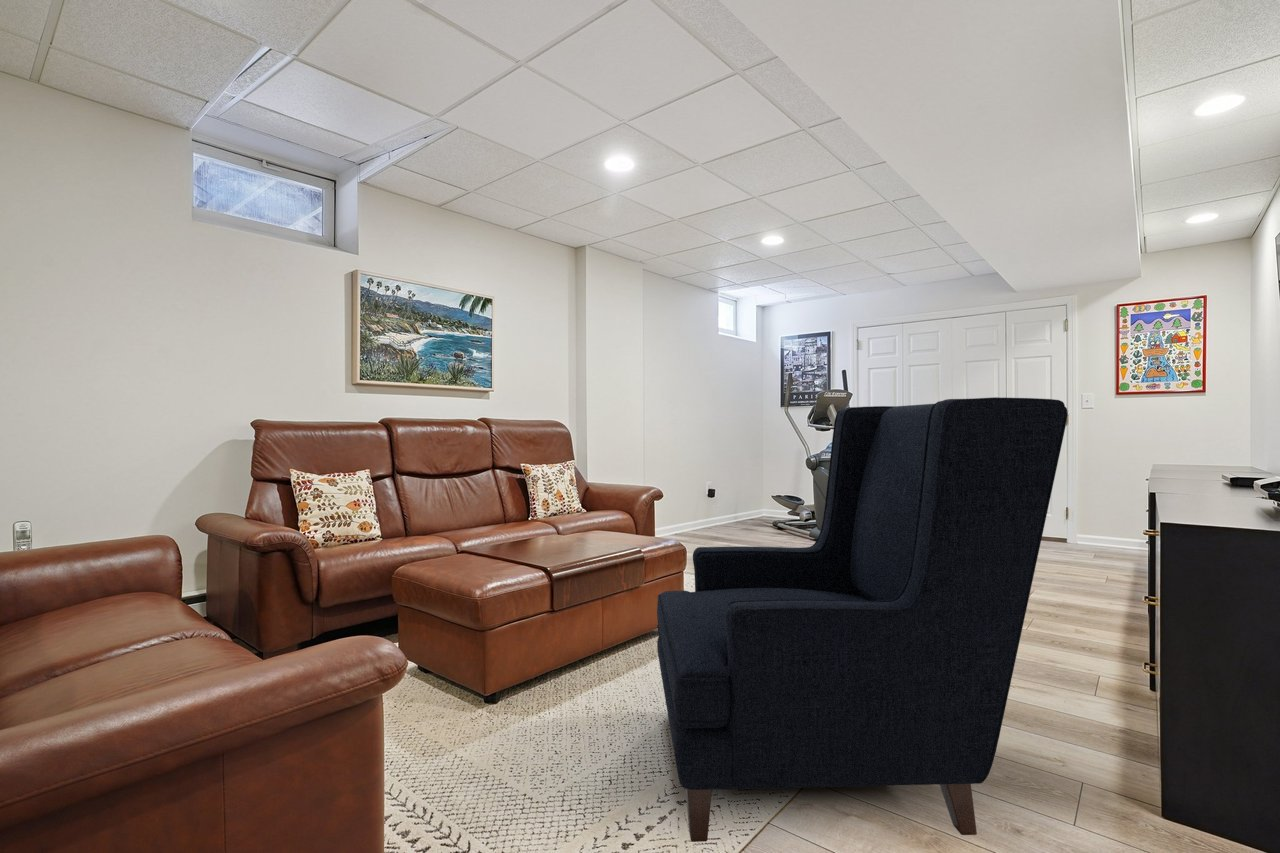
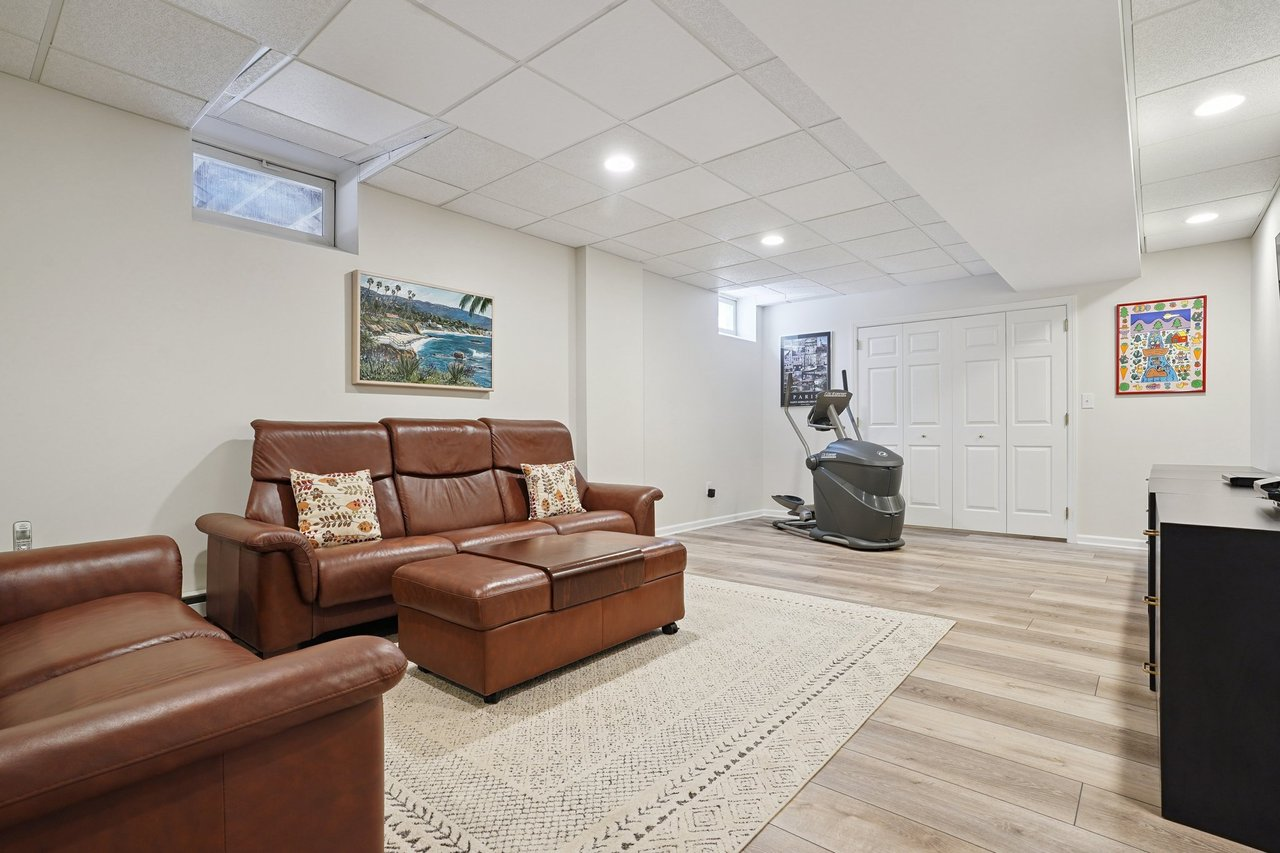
- chair (822, 582)
